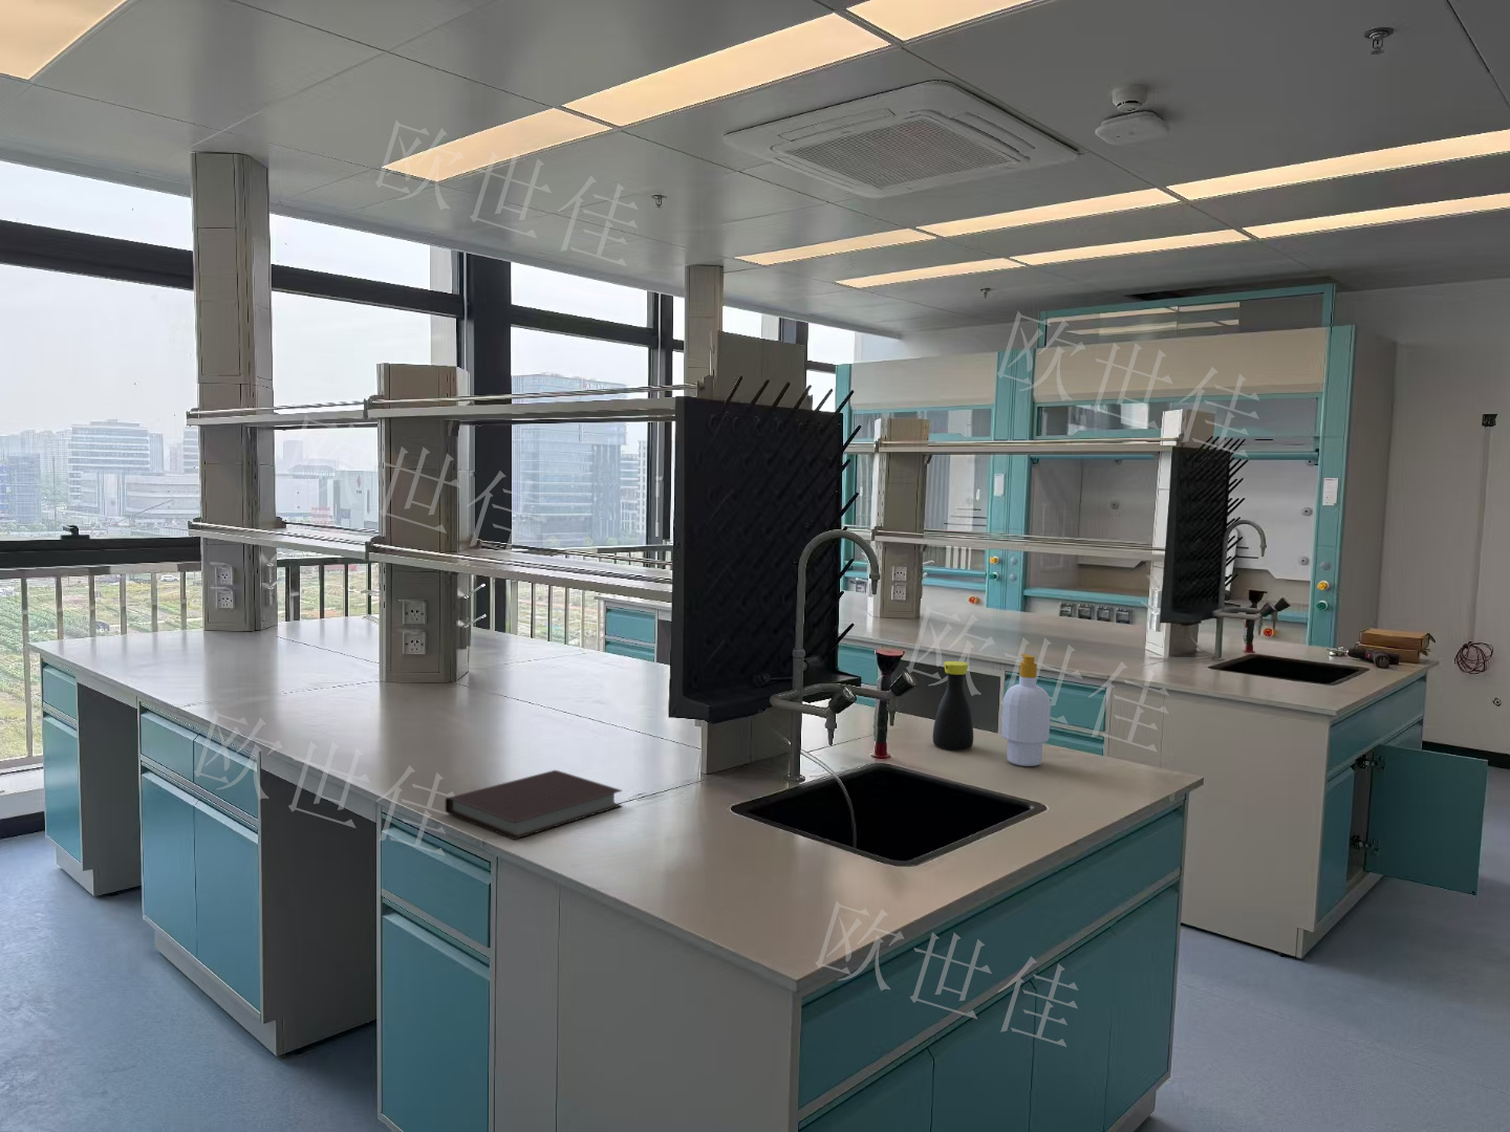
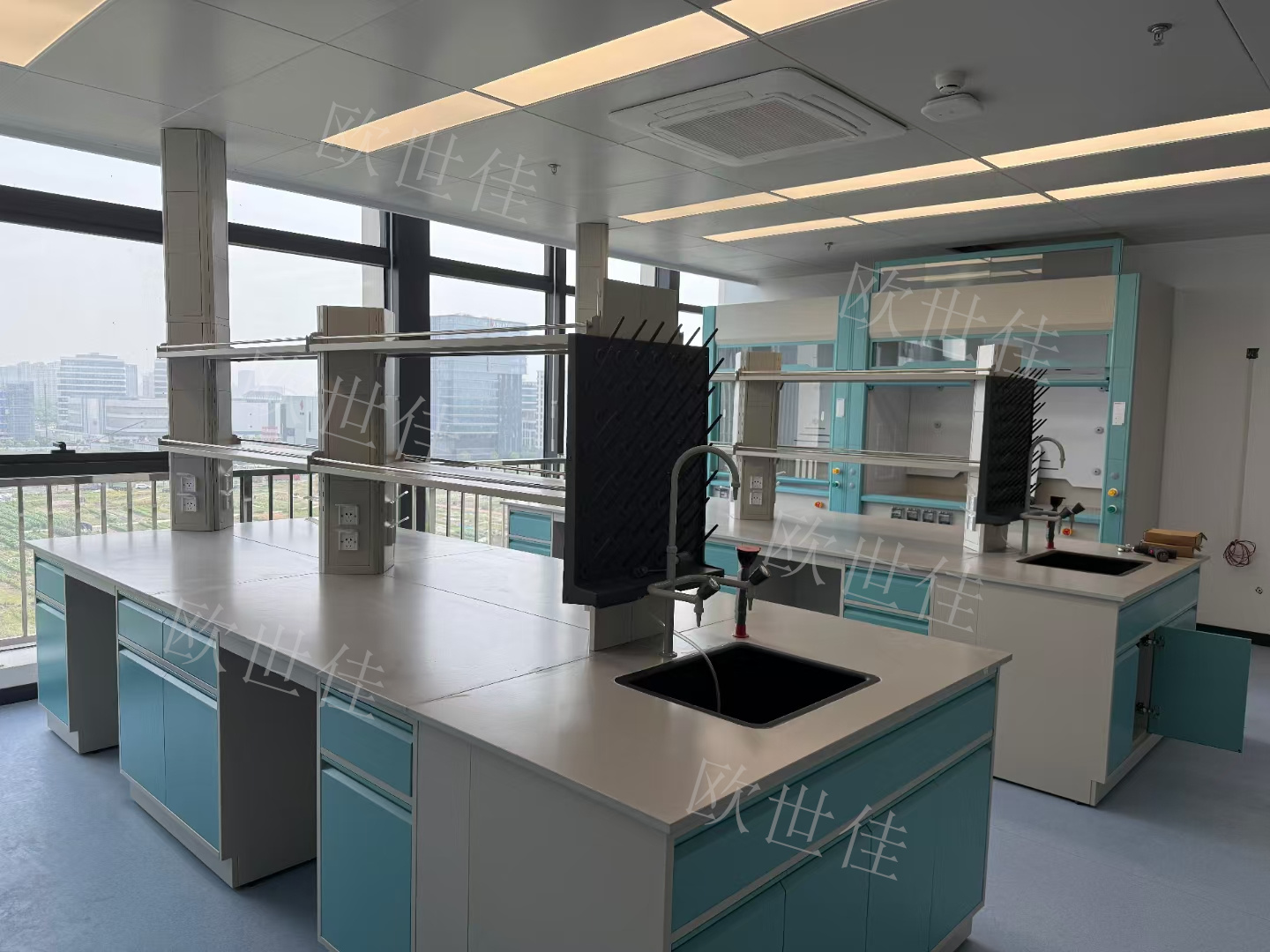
- bottle (955, 703)
- notebook (535, 800)
- soap bottle (1026, 709)
